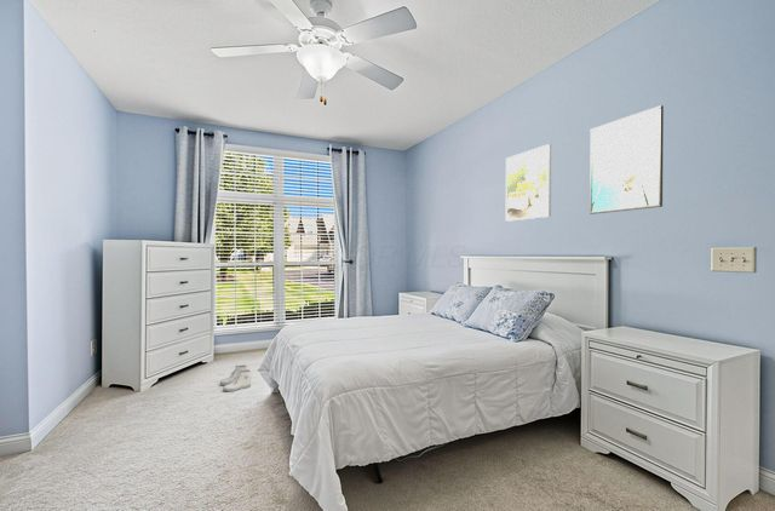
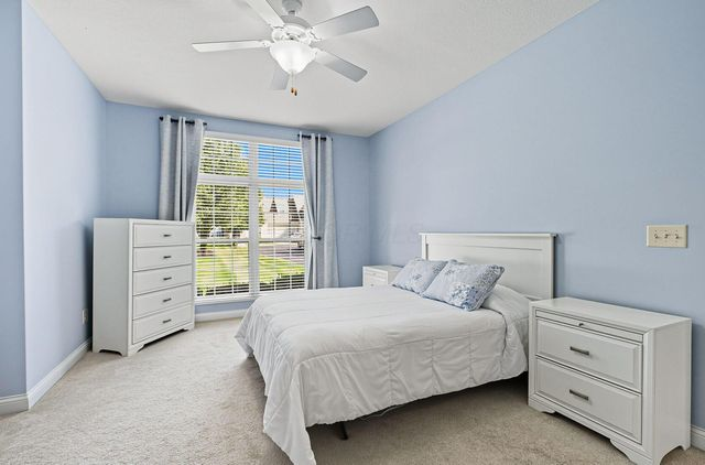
- boots (235, 377)
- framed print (527, 185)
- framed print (622, 163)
